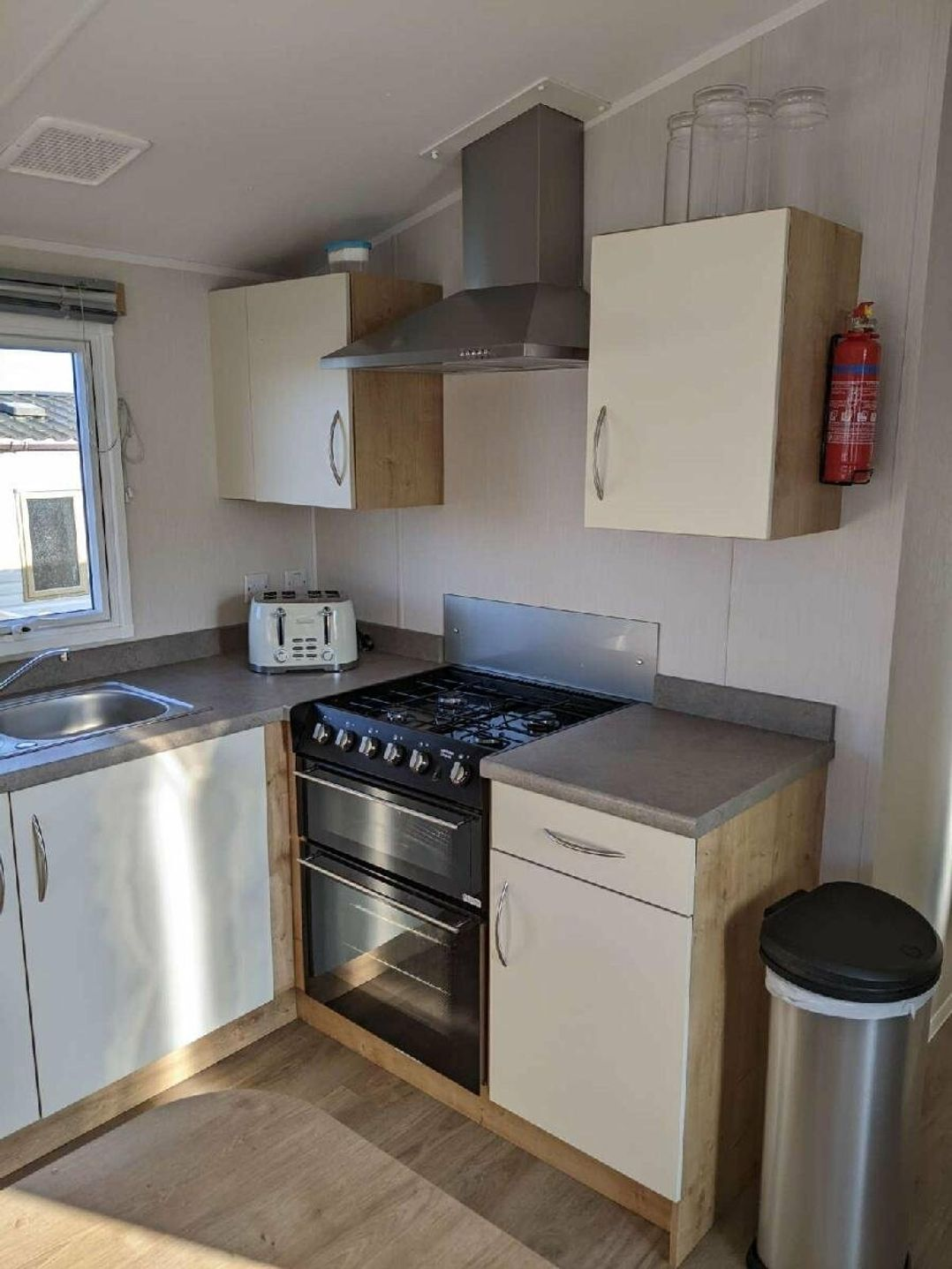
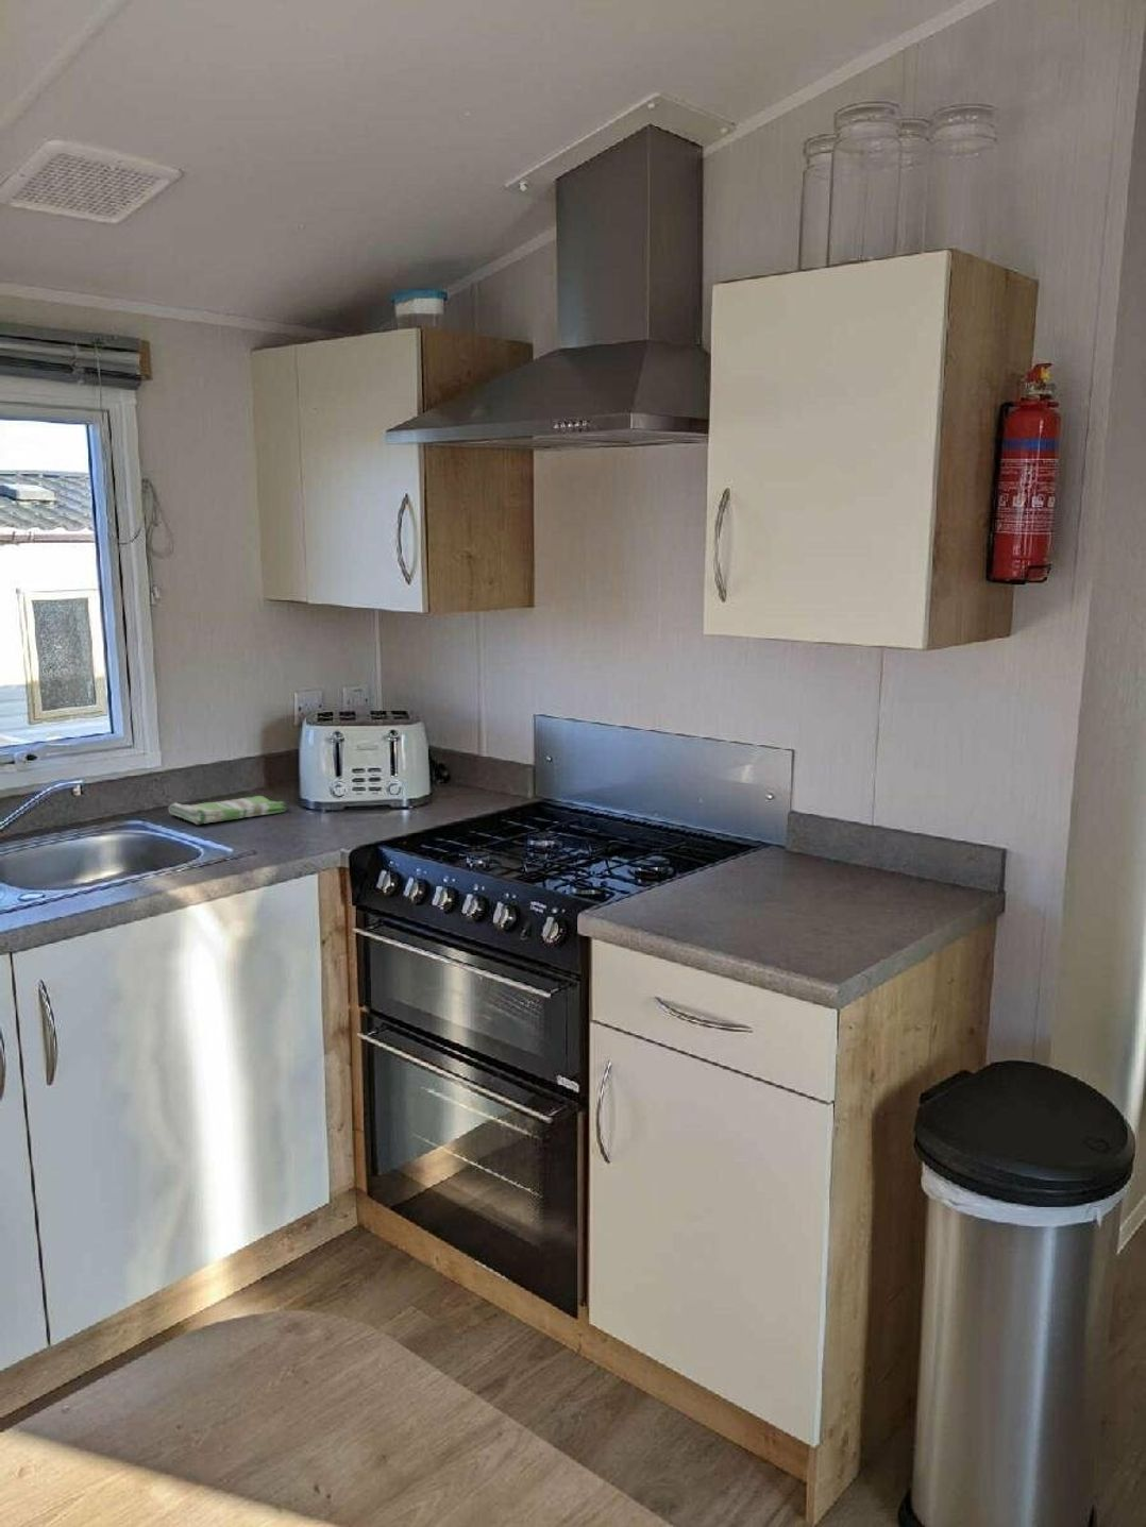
+ dish towel (228, 805)
